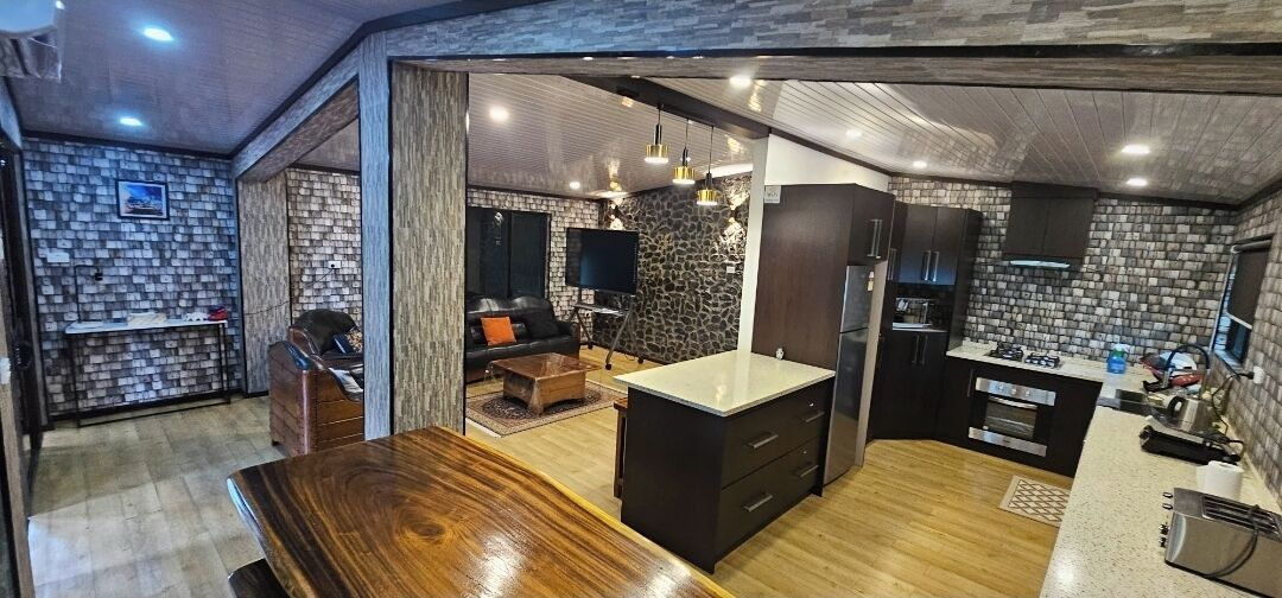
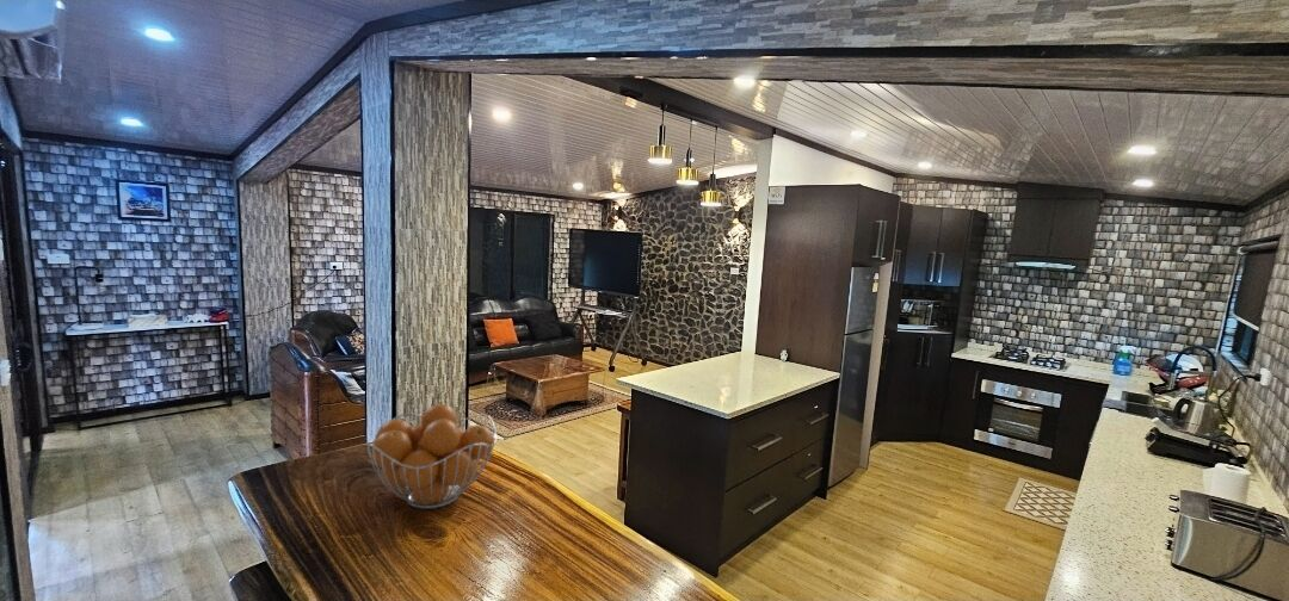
+ fruit basket (434, 453)
